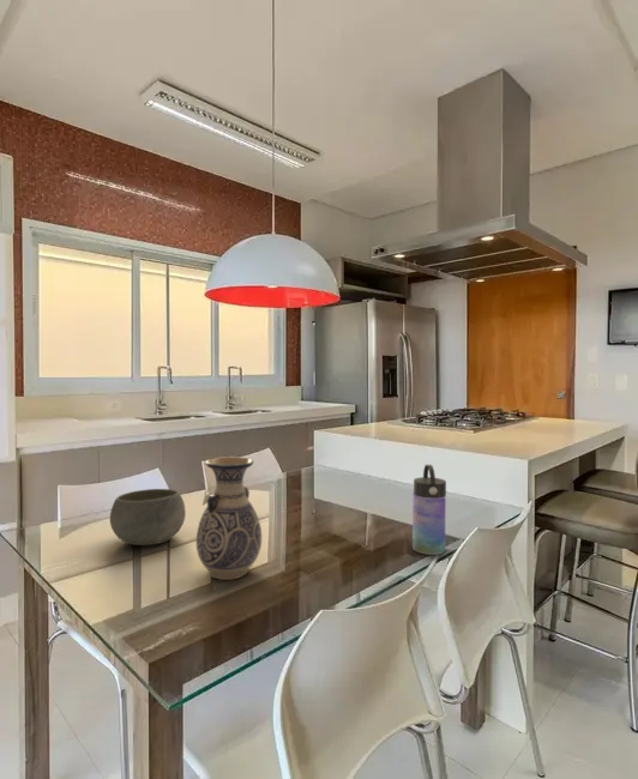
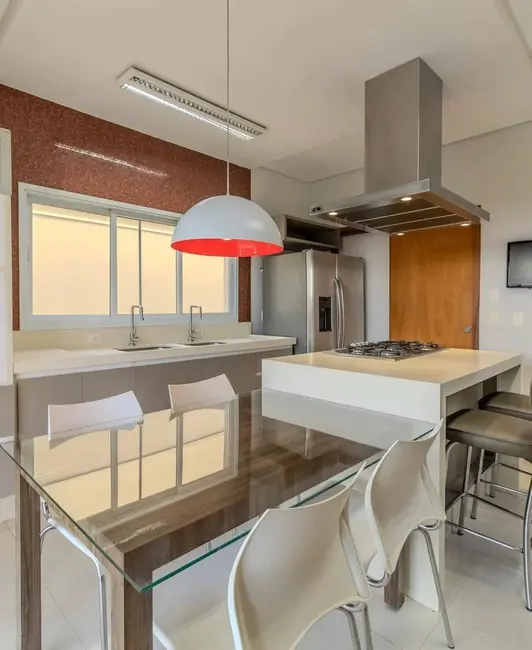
- water bottle (428, 506)
- bowl (149, 517)
- vase (229, 515)
